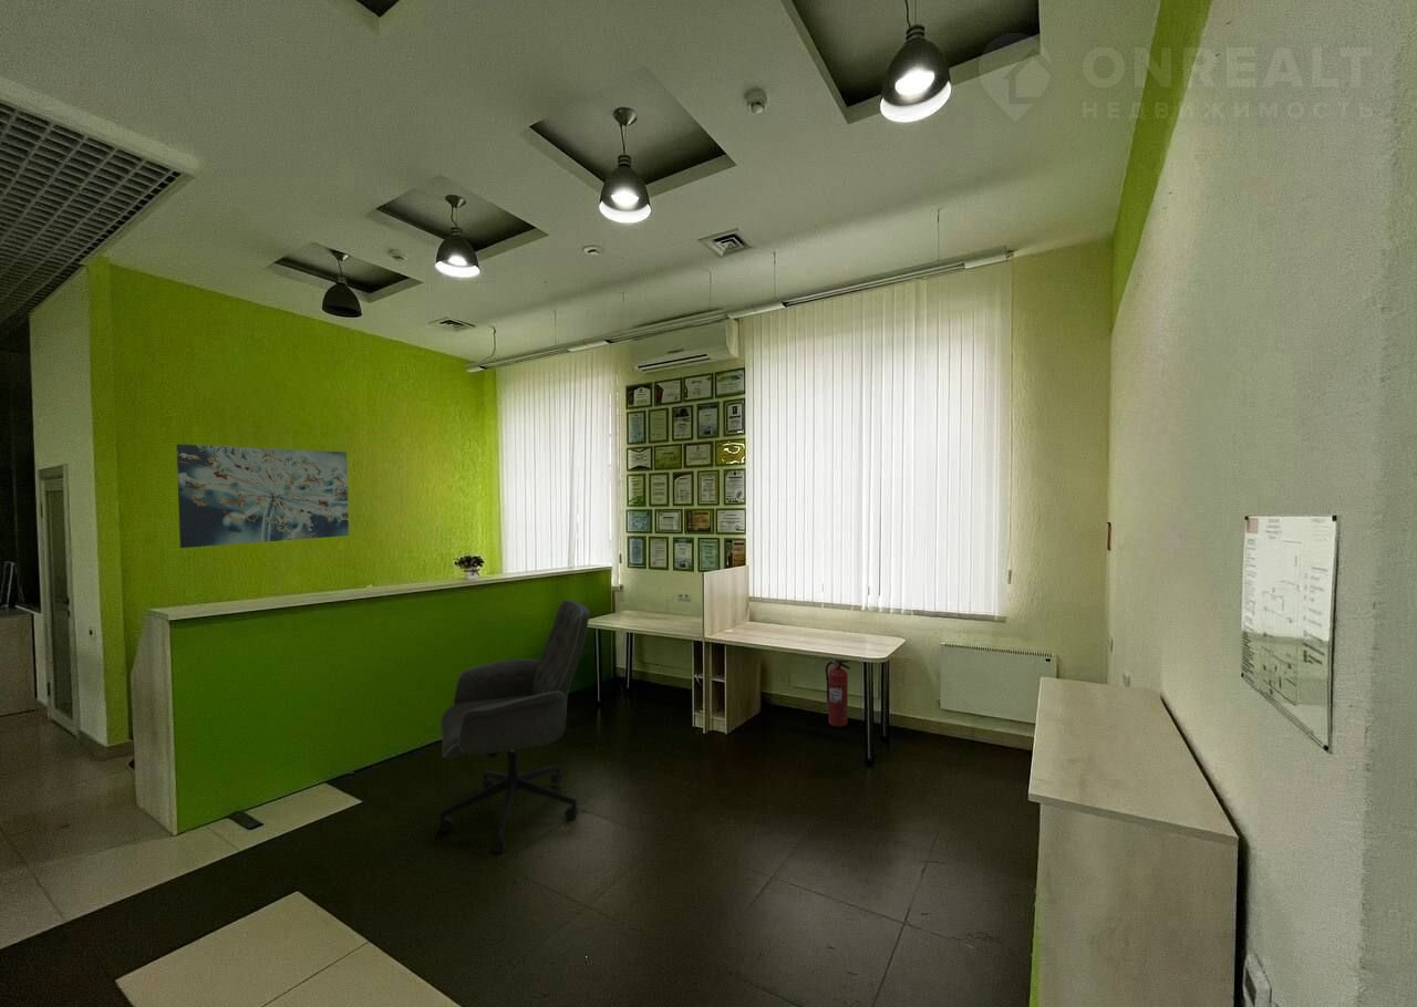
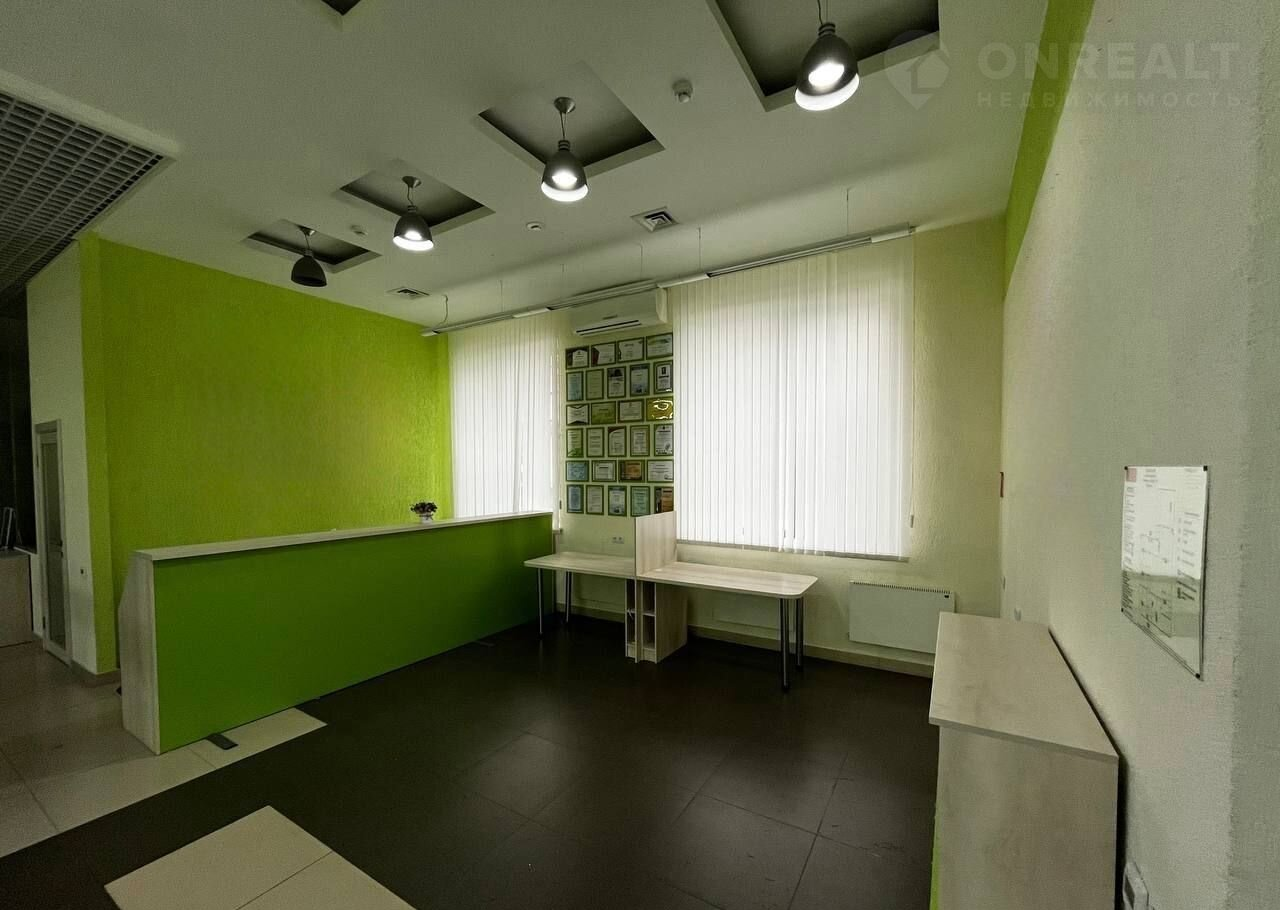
- fire extinguisher (837, 691)
- wall art (271, 495)
- office chair (516, 712)
